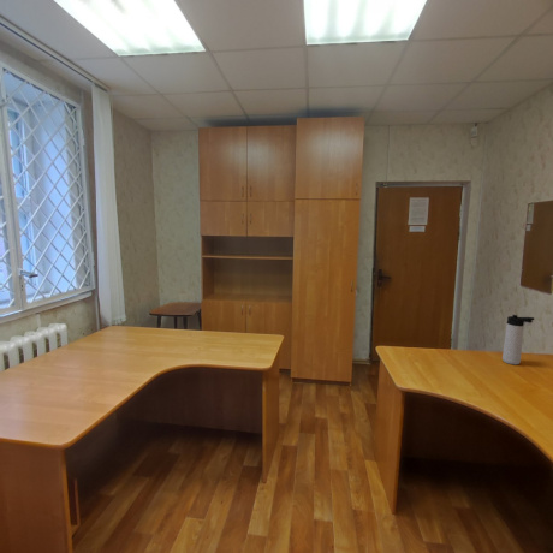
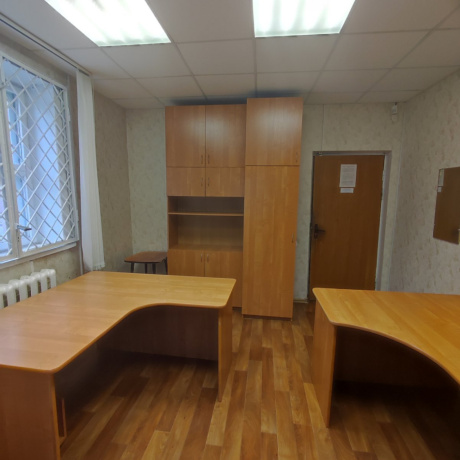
- thermos bottle (517, 339)
